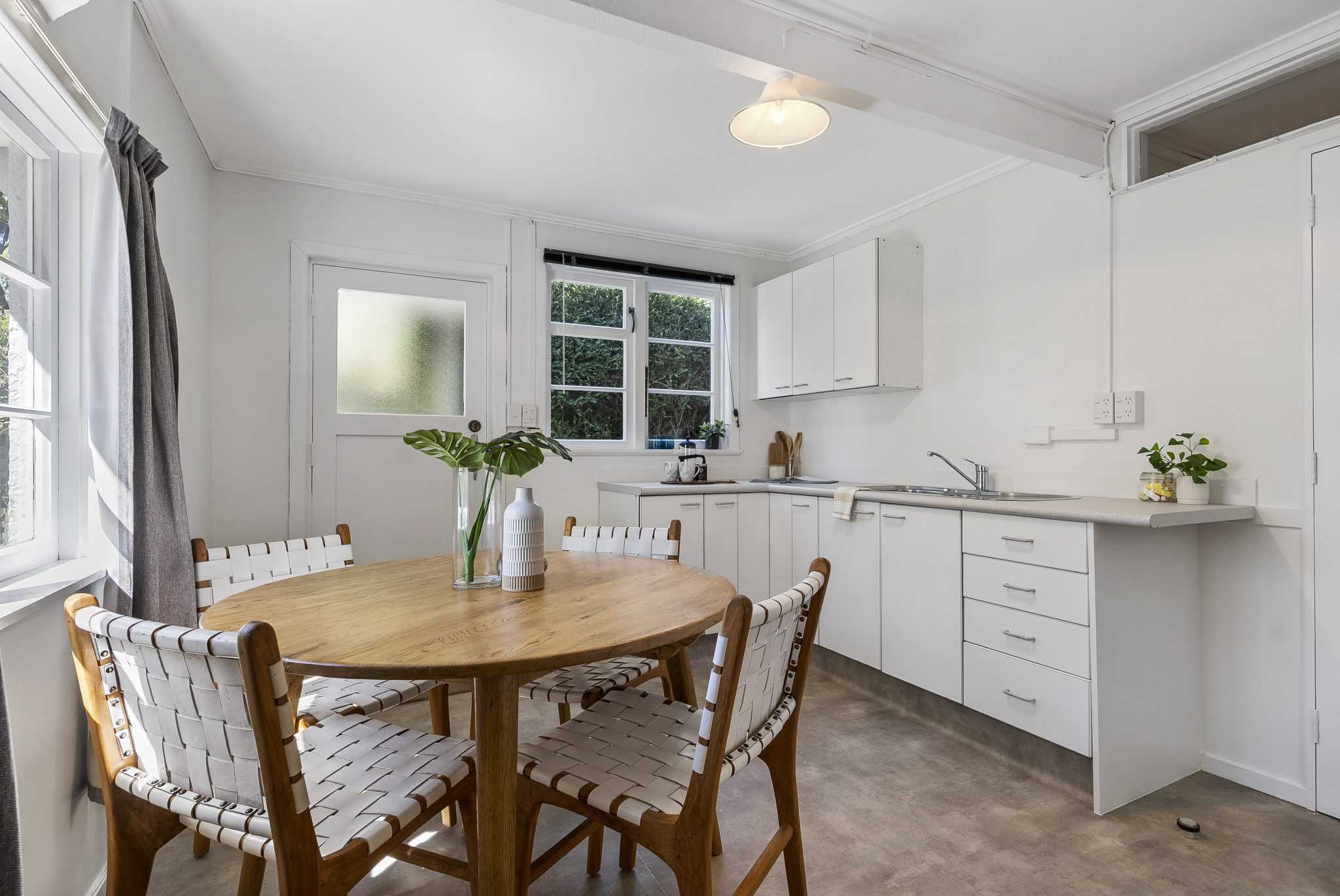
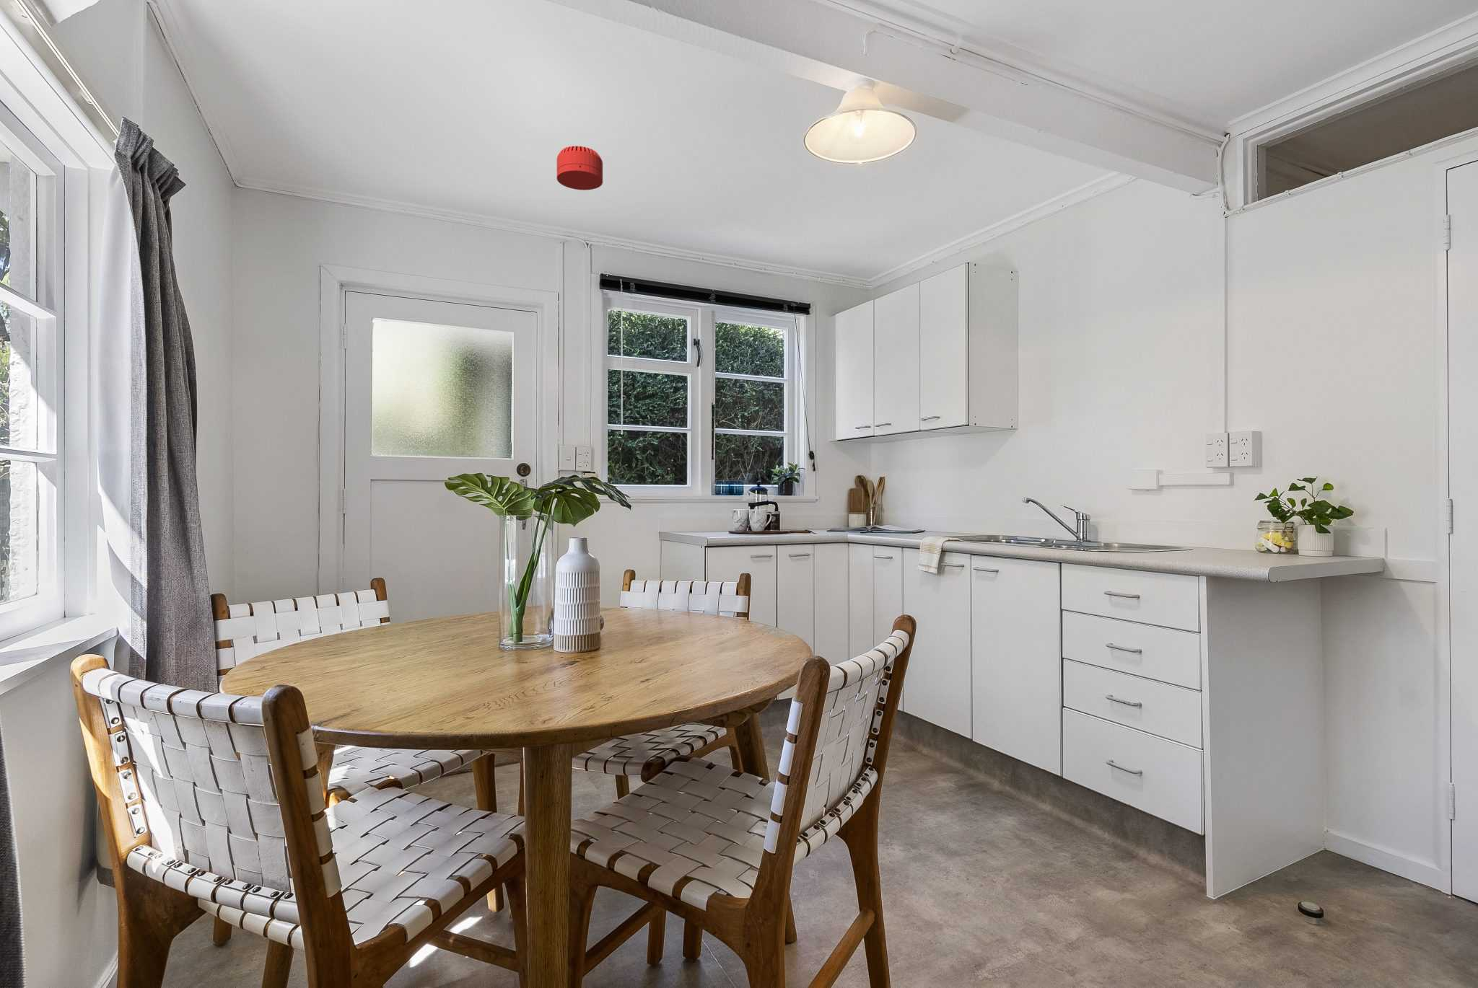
+ smoke detector (579, 168)
